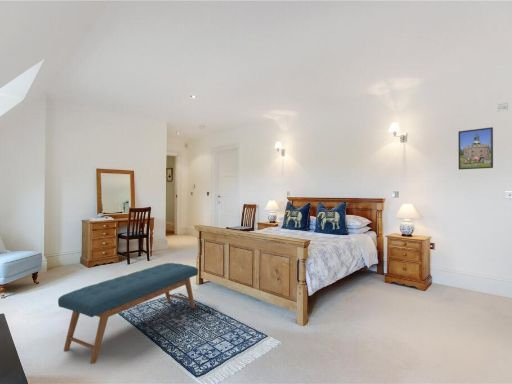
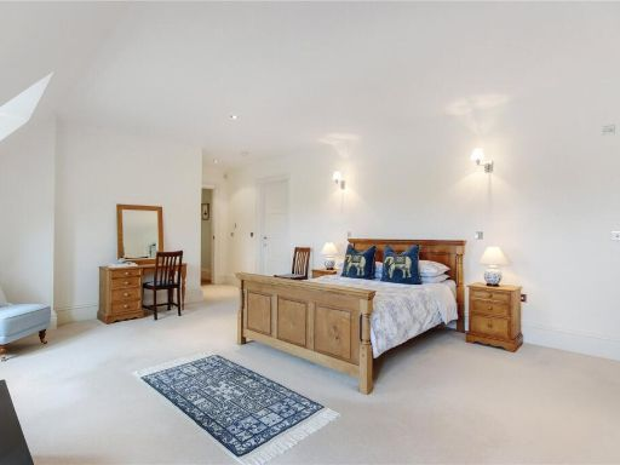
- bench (139, 300)
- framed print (475, 149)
